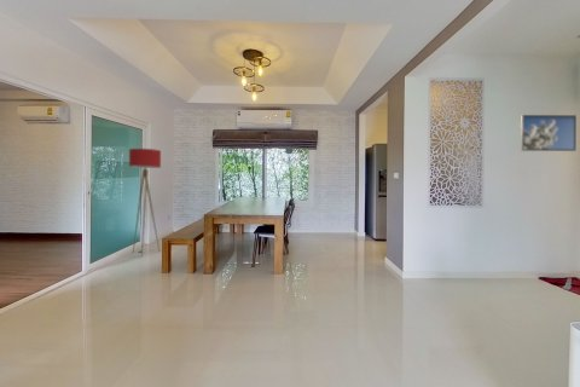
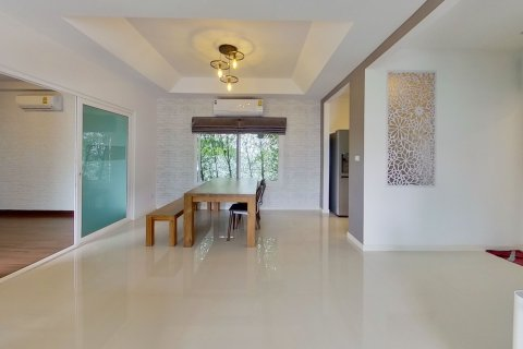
- floor lamp (145, 202)
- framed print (549, 132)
